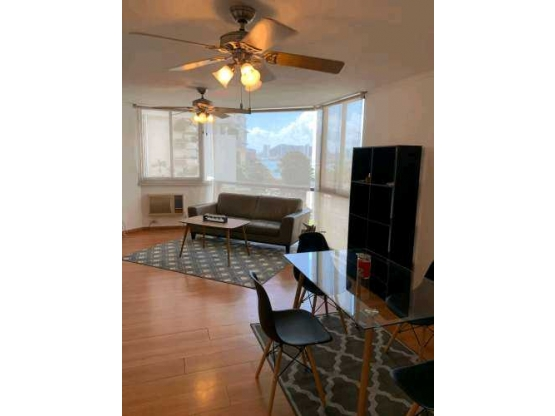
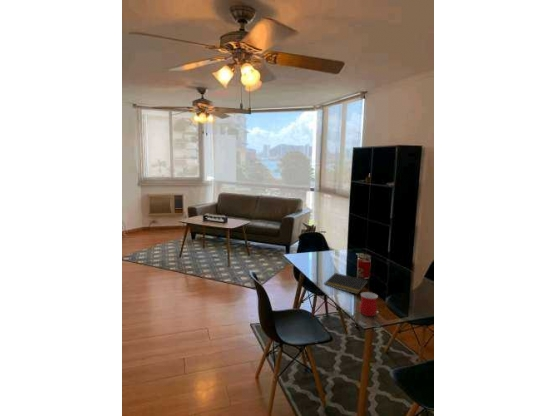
+ mug (368, 303)
+ notepad (345, 282)
